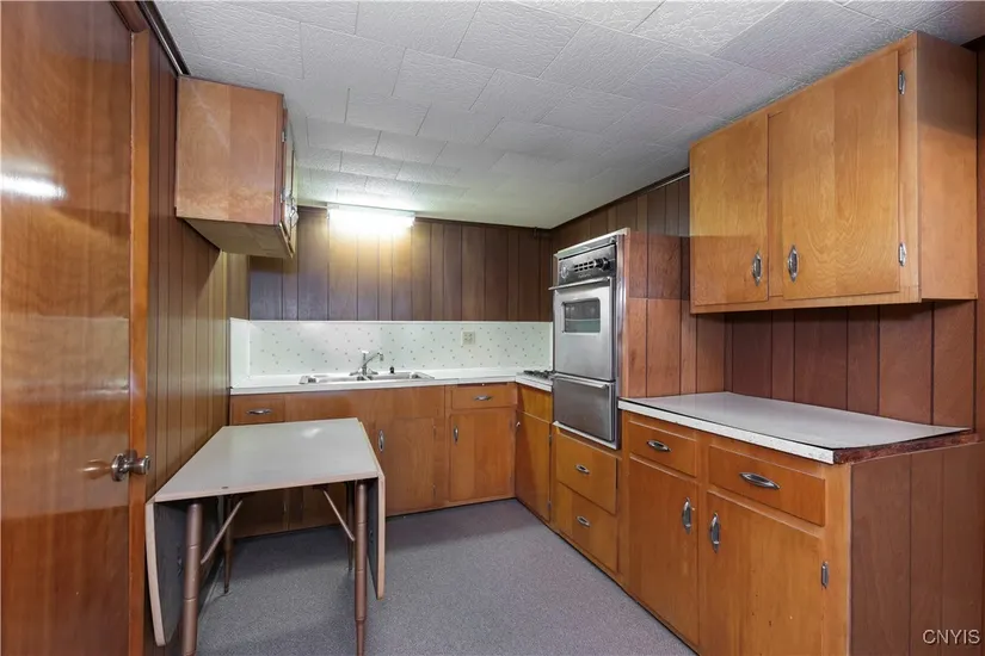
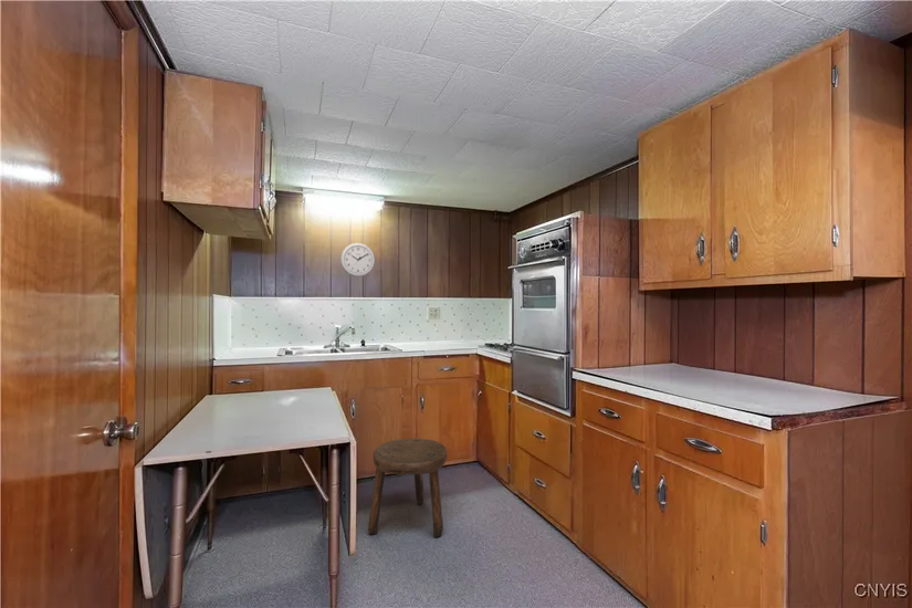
+ wall clock (357, 260)
+ stool (415, 483)
